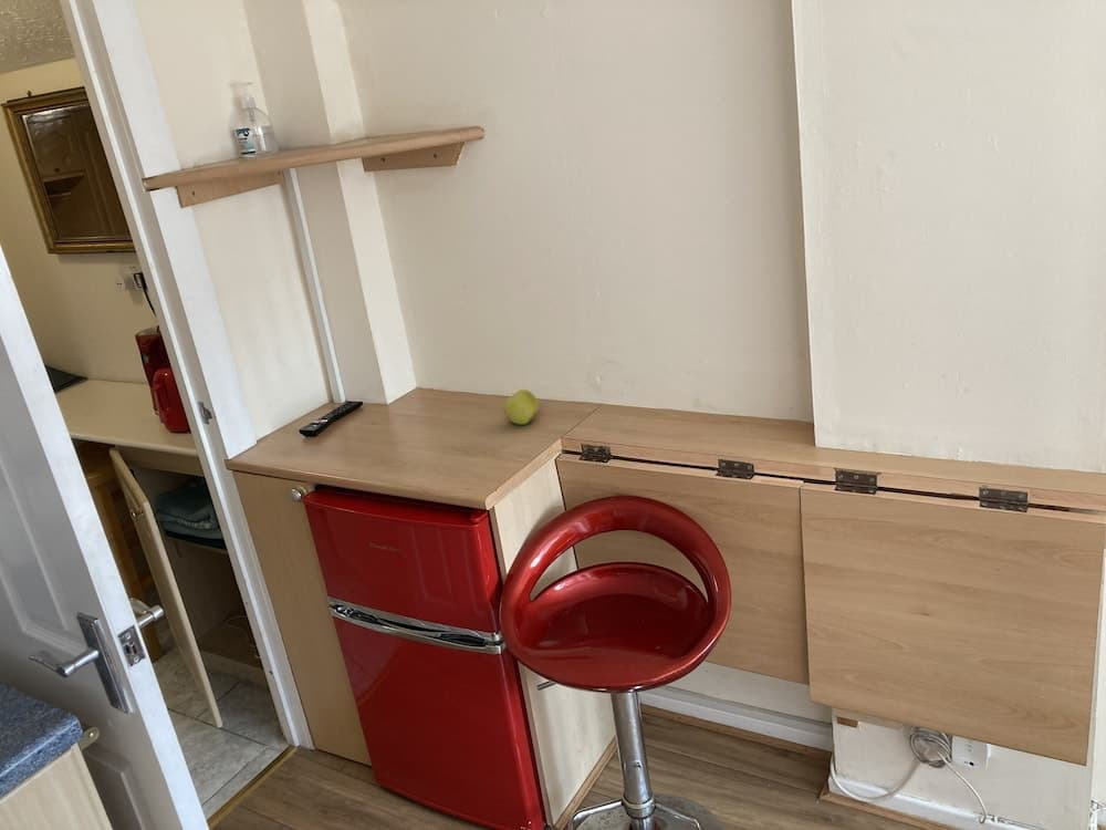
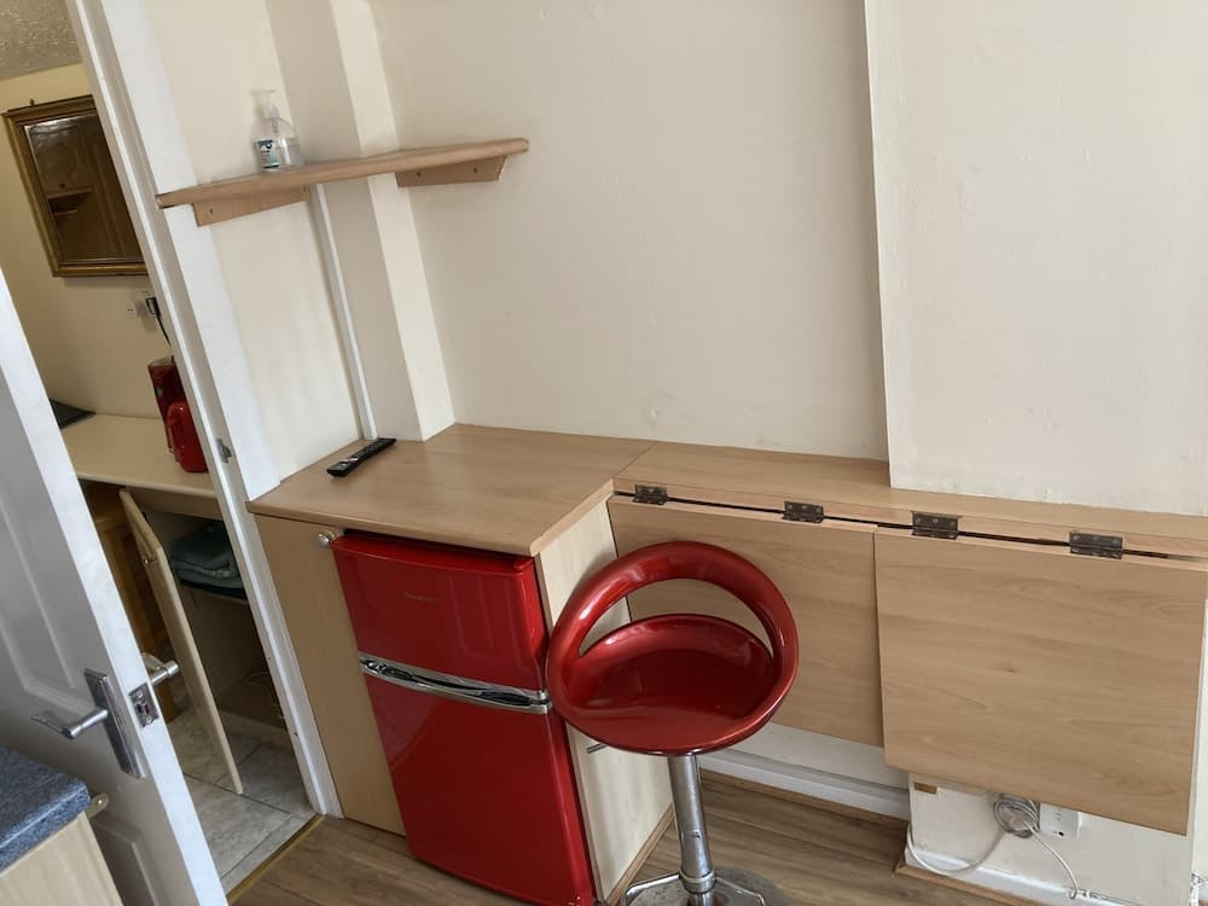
- apple (520, 406)
